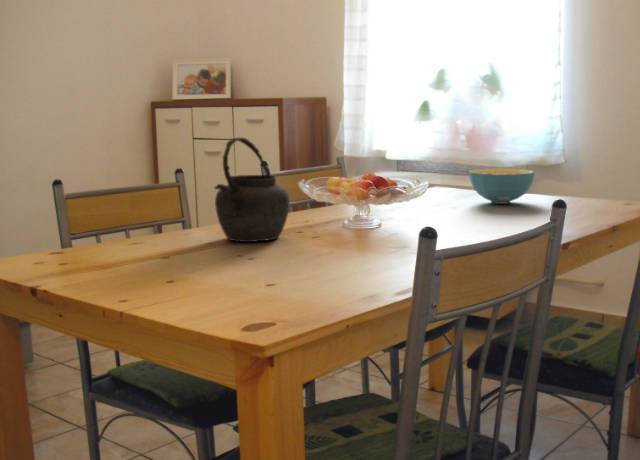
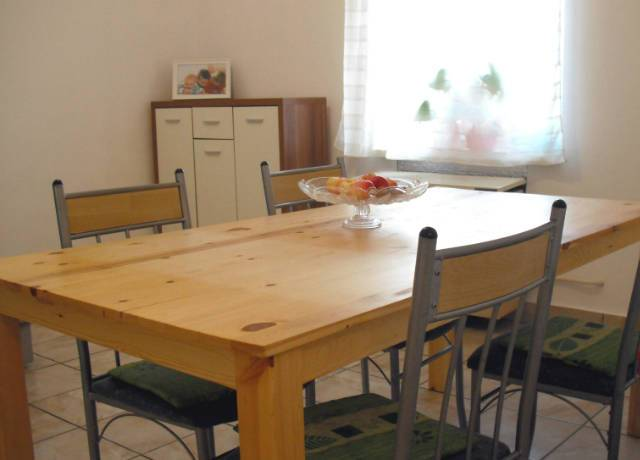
- cereal bowl (500, 186)
- kettle (244, 189)
